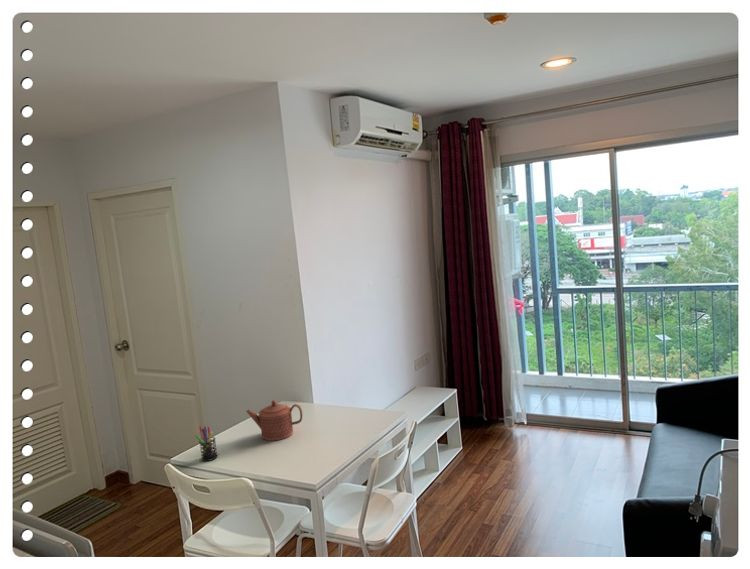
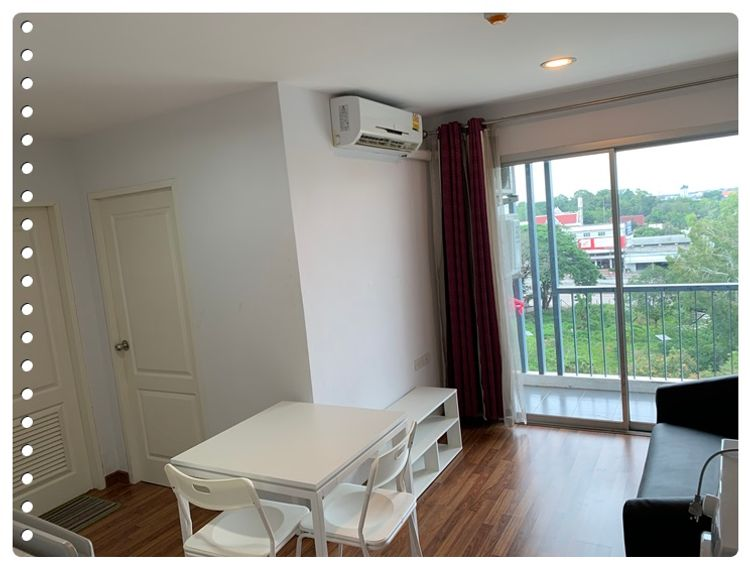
- pen holder (205, 442)
- teapot (275, 417)
